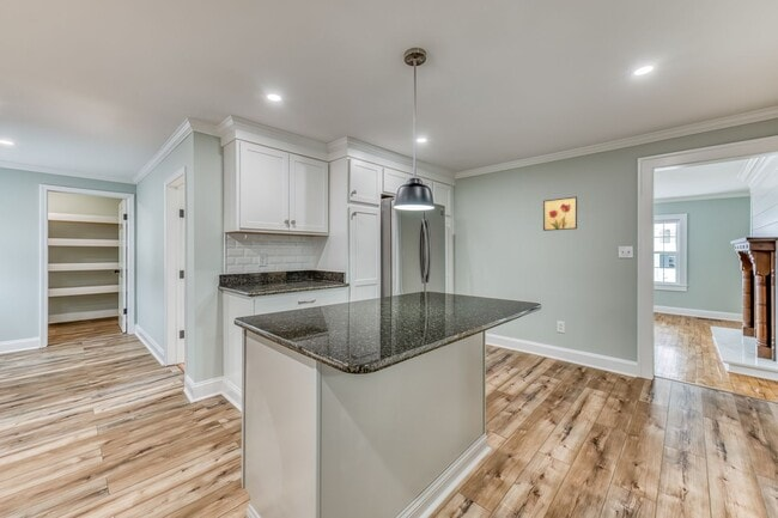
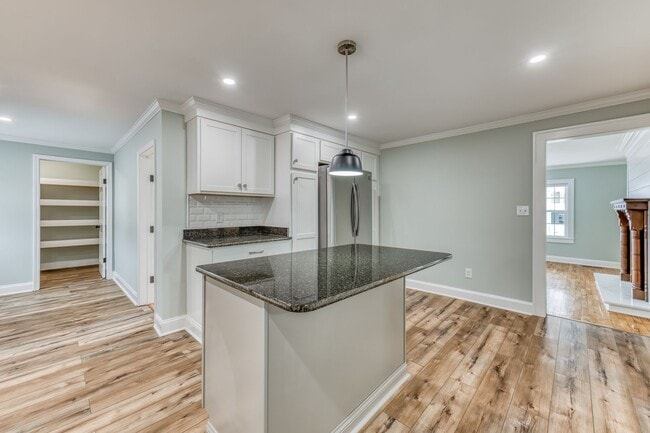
- wall art (559, 214)
